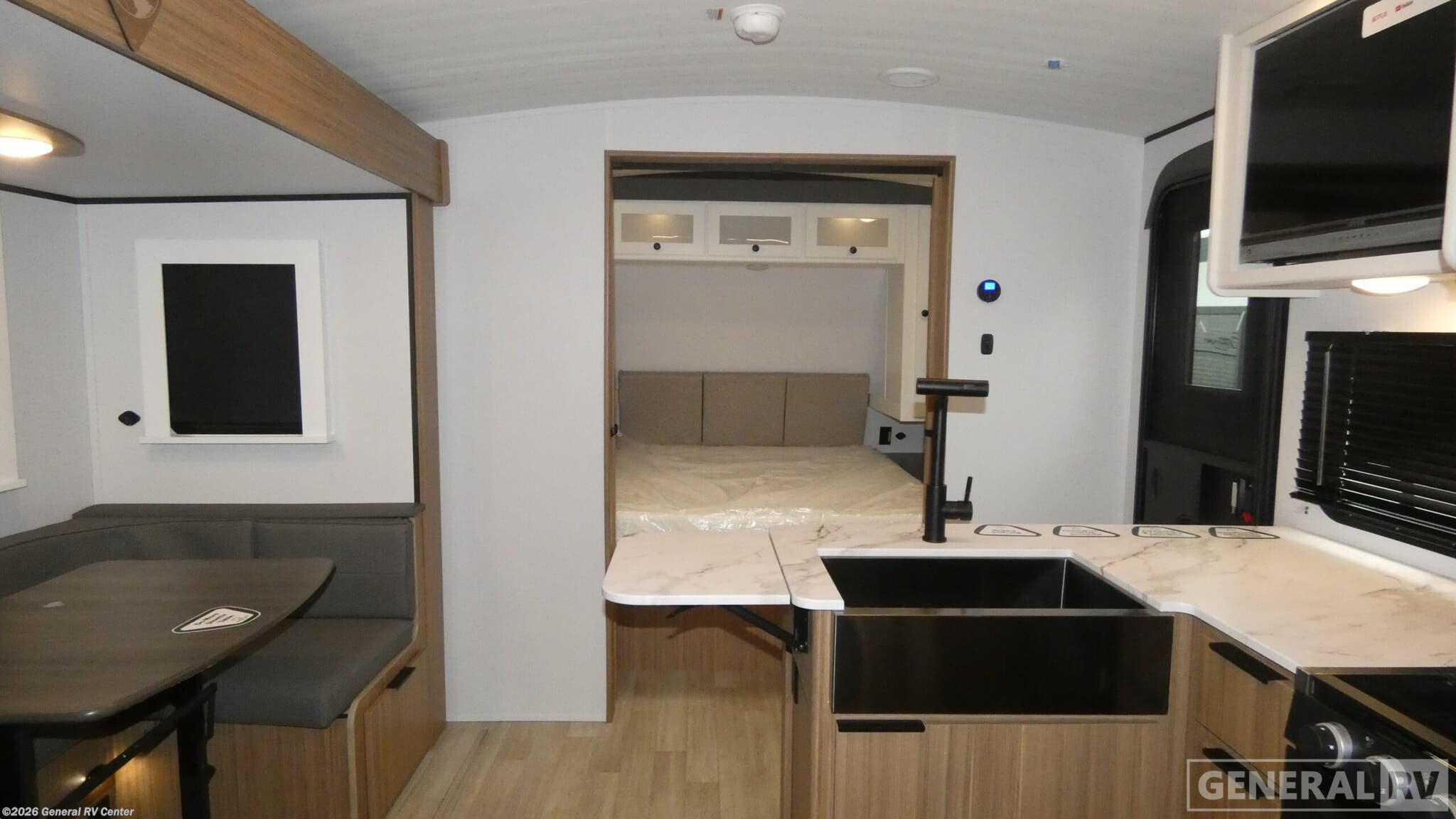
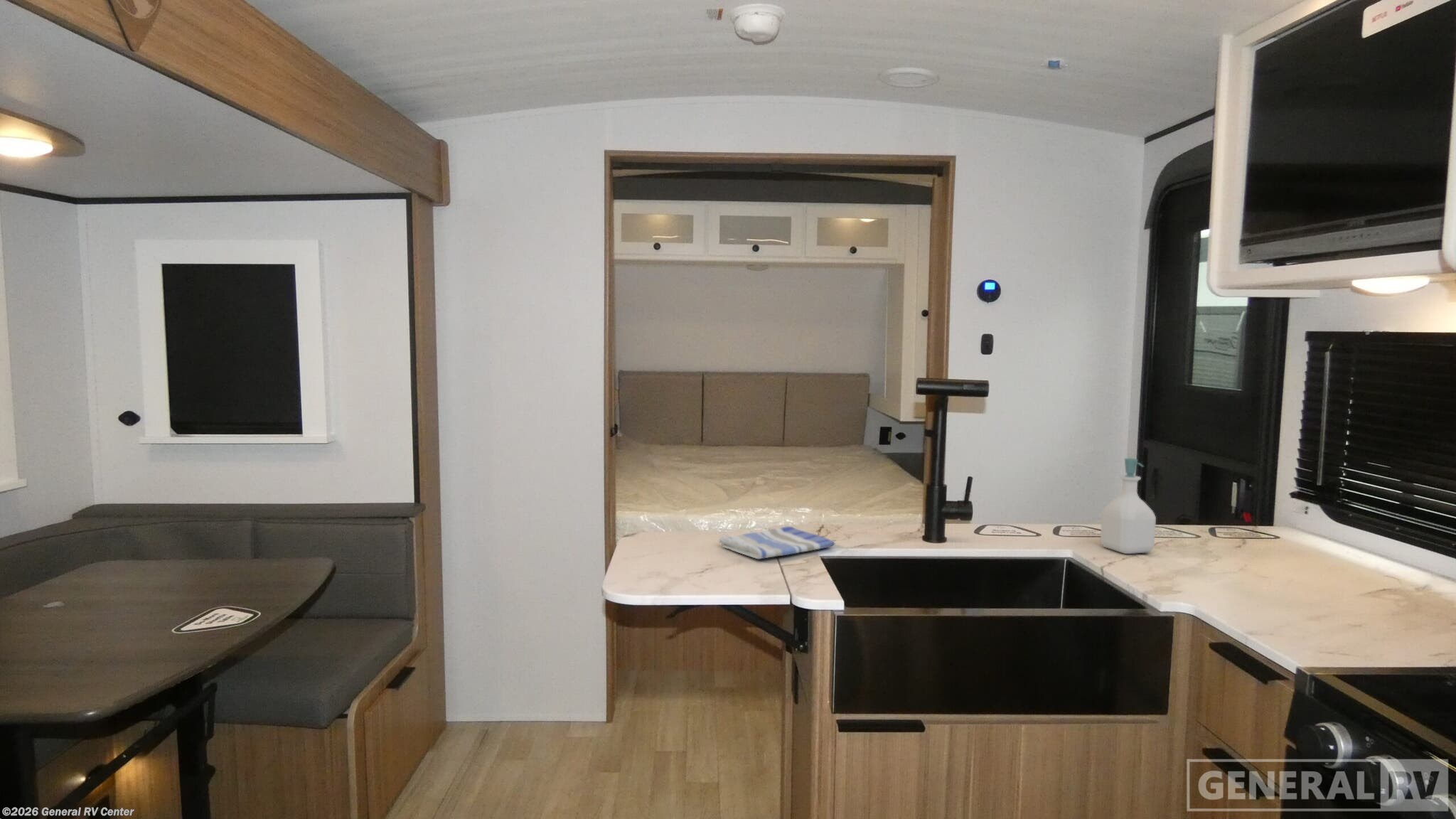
+ soap bottle (1128, 504)
+ dish towel (776, 541)
